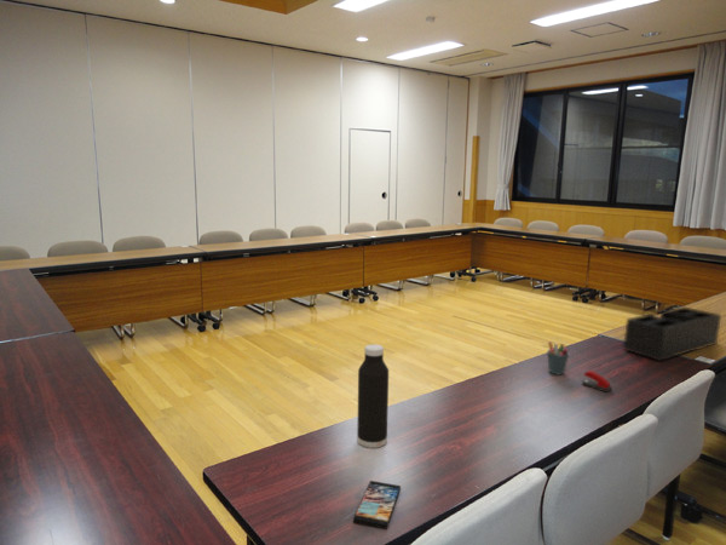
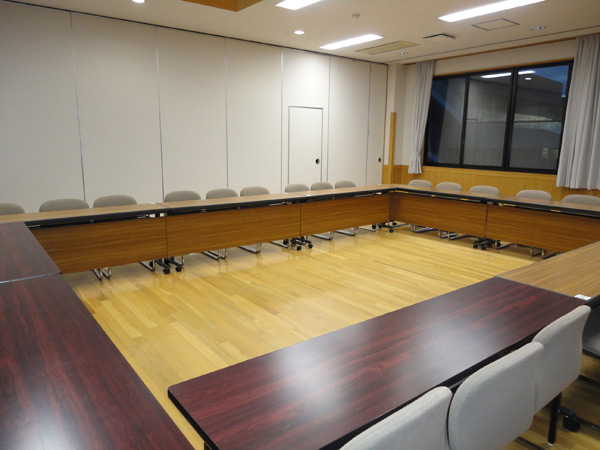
- smartphone (378, 503)
- stapler (597, 379)
- water bottle (373, 394)
- desk organizer (673, 331)
- pen holder (557, 356)
